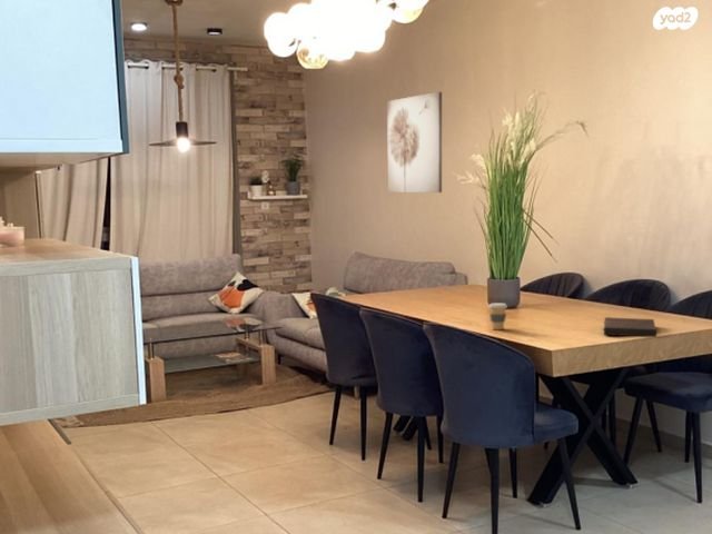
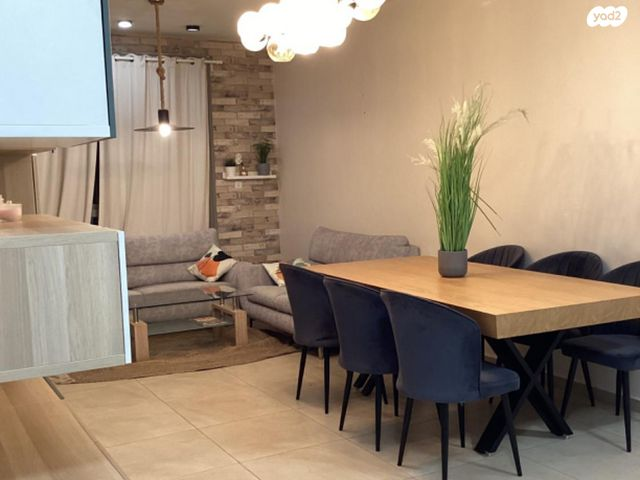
- book (629, 326)
- coffee cup (497, 316)
- wall art (413, 145)
